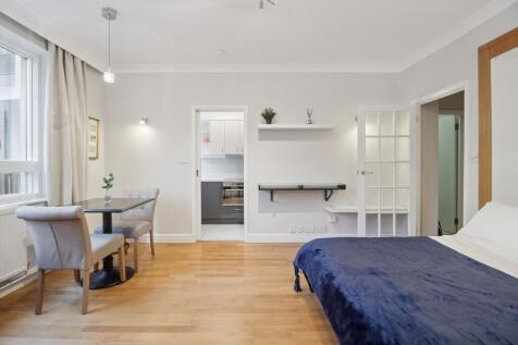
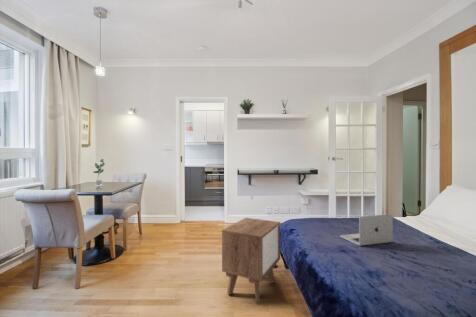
+ laptop (365, 225)
+ nightstand (251, 256)
